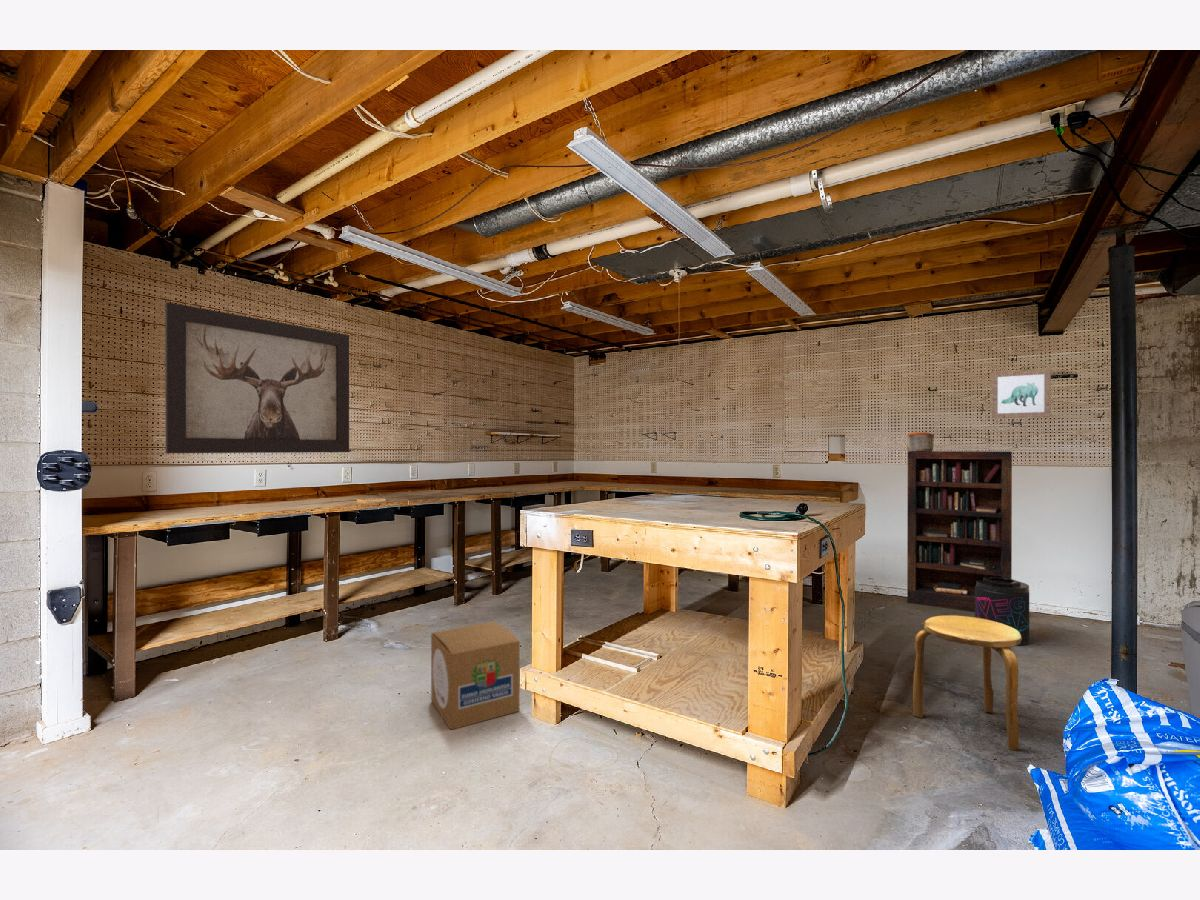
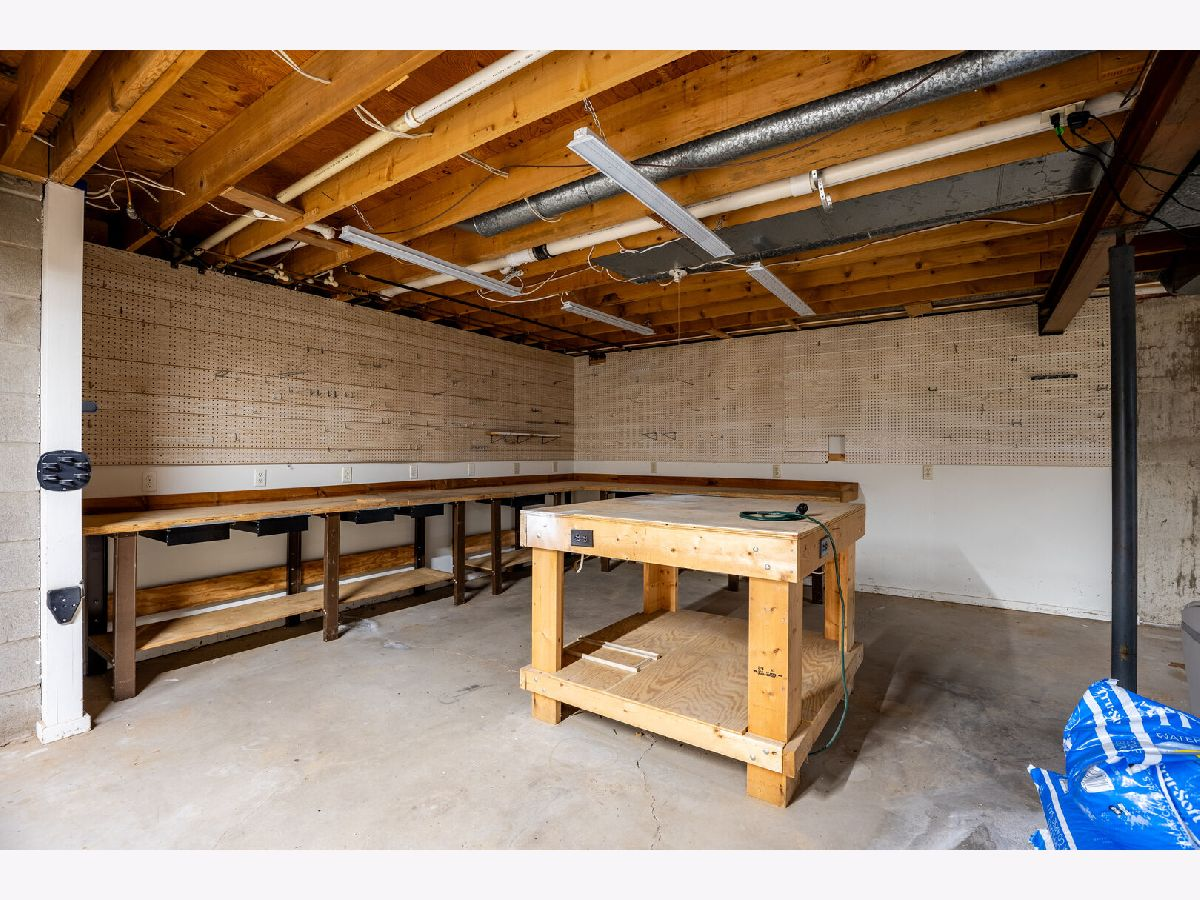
- cardboard box (474, 670)
- can (920, 441)
- wall art (1020, 394)
- stool (984, 676)
- supplement container (1001, 608)
- bookcase (957, 528)
- wall art (268, 386)
